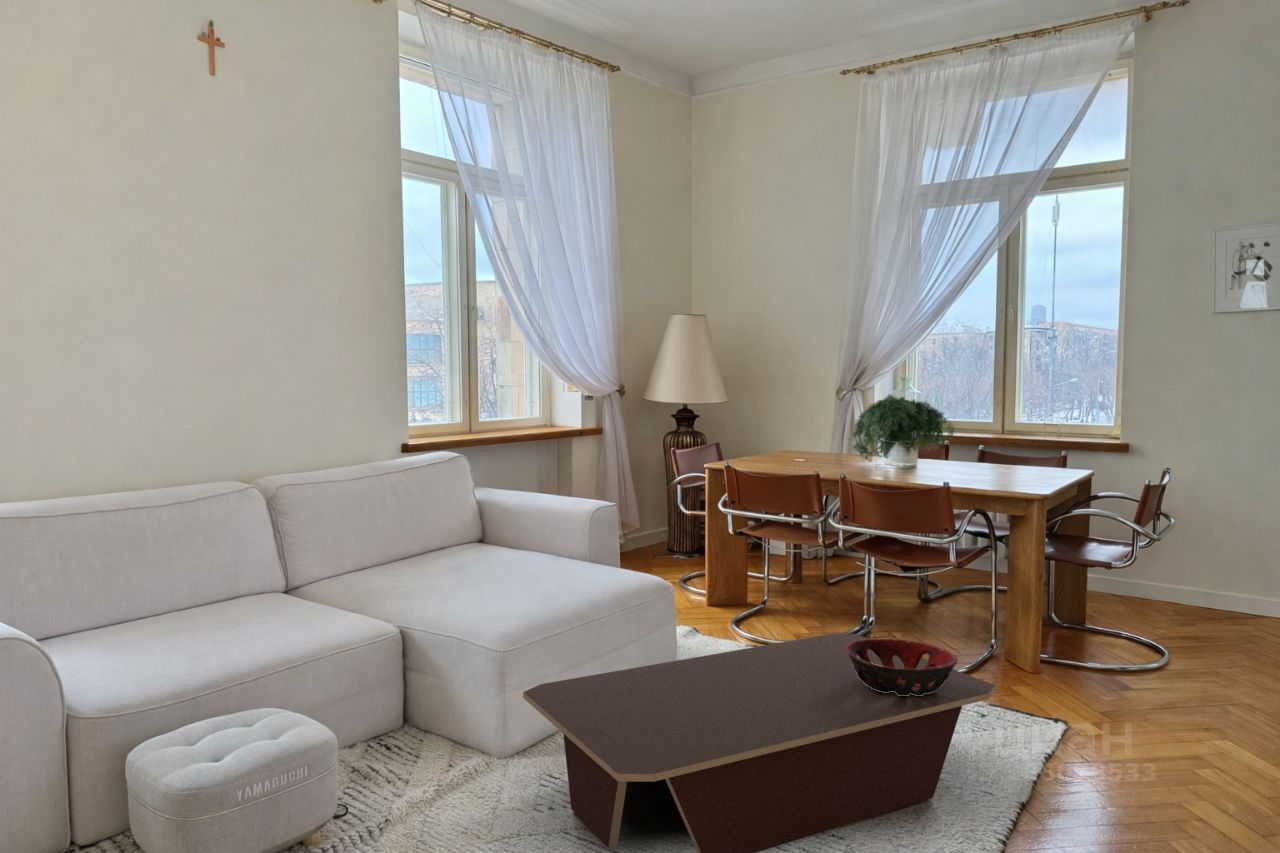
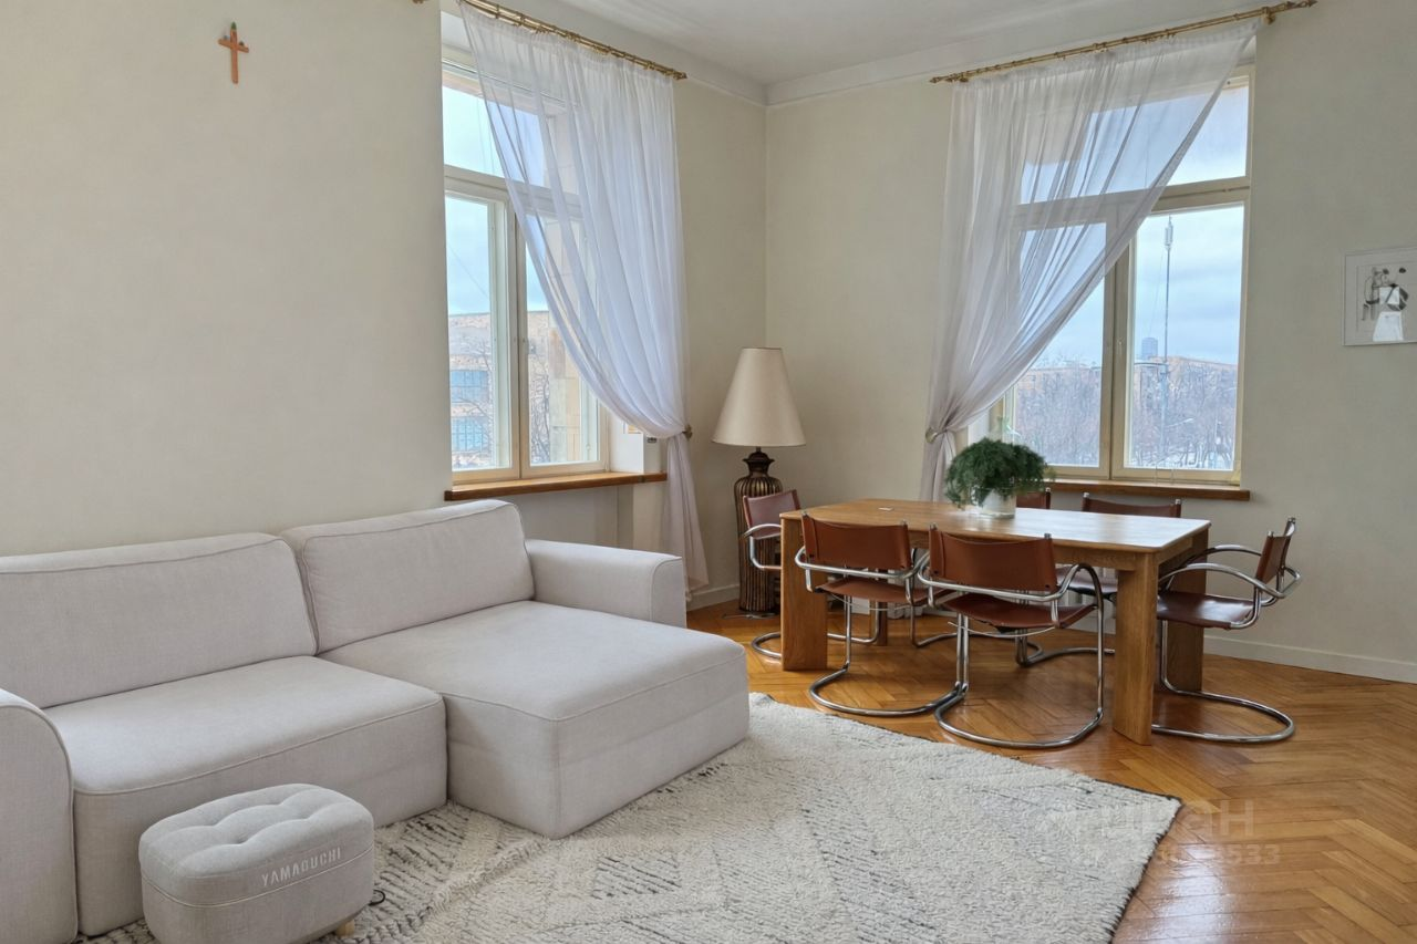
- coffee table (761, 736)
- decorative bowl (901, 668)
